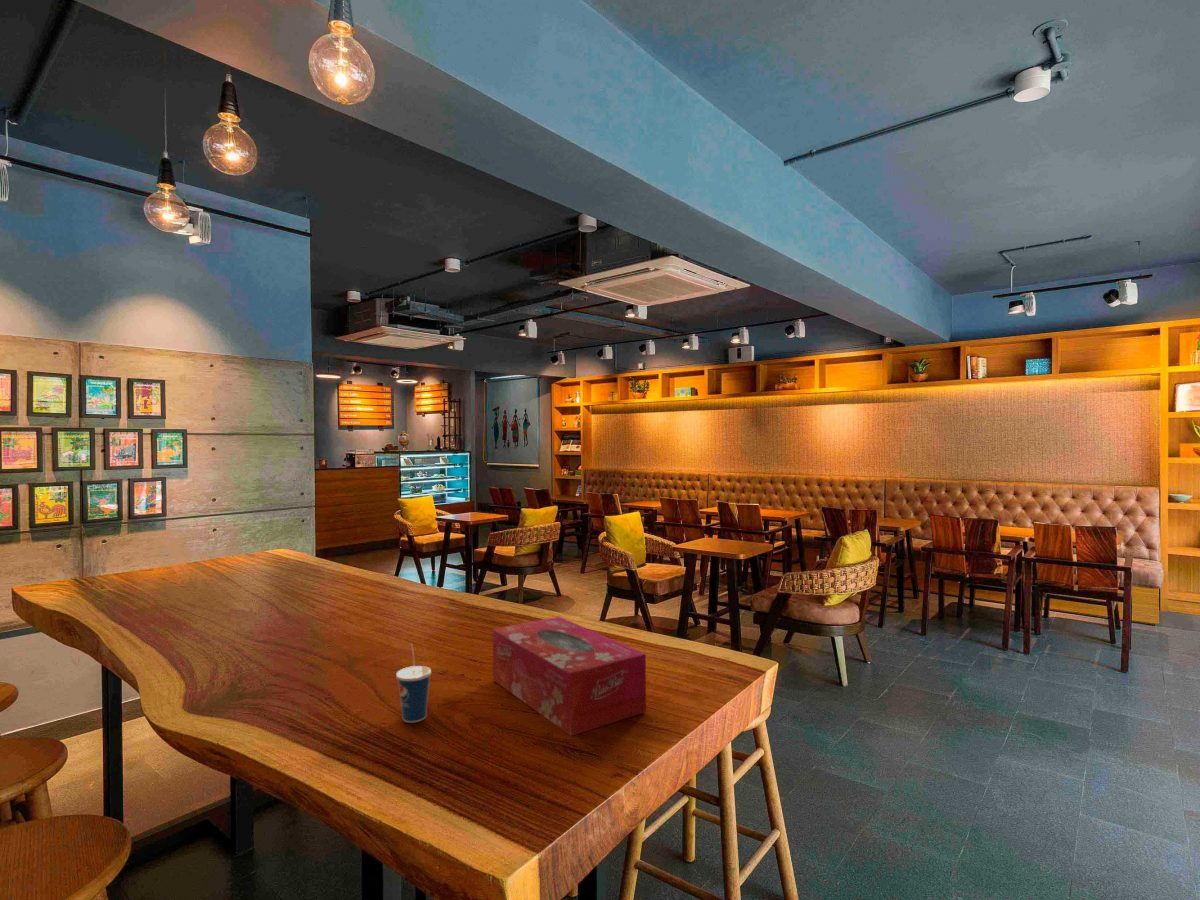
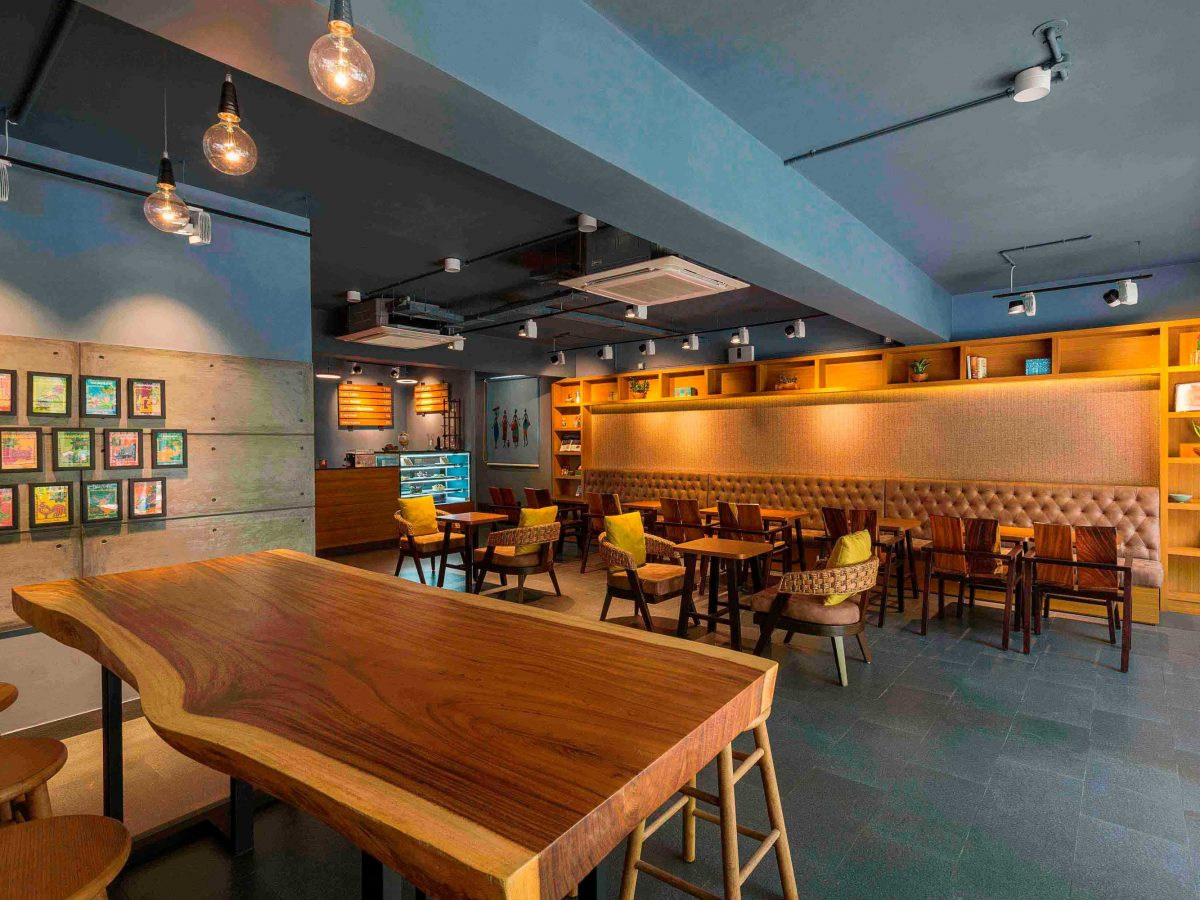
- tissue box (564, 667)
- cup (414, 682)
